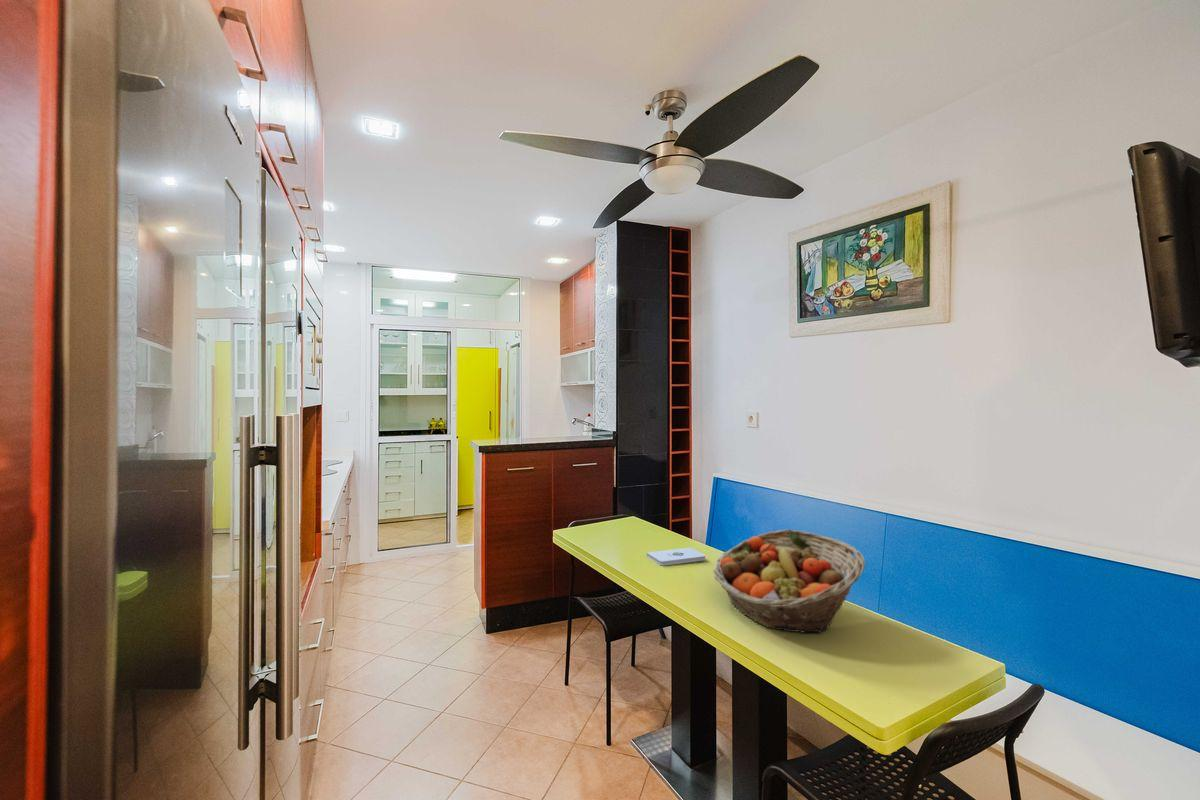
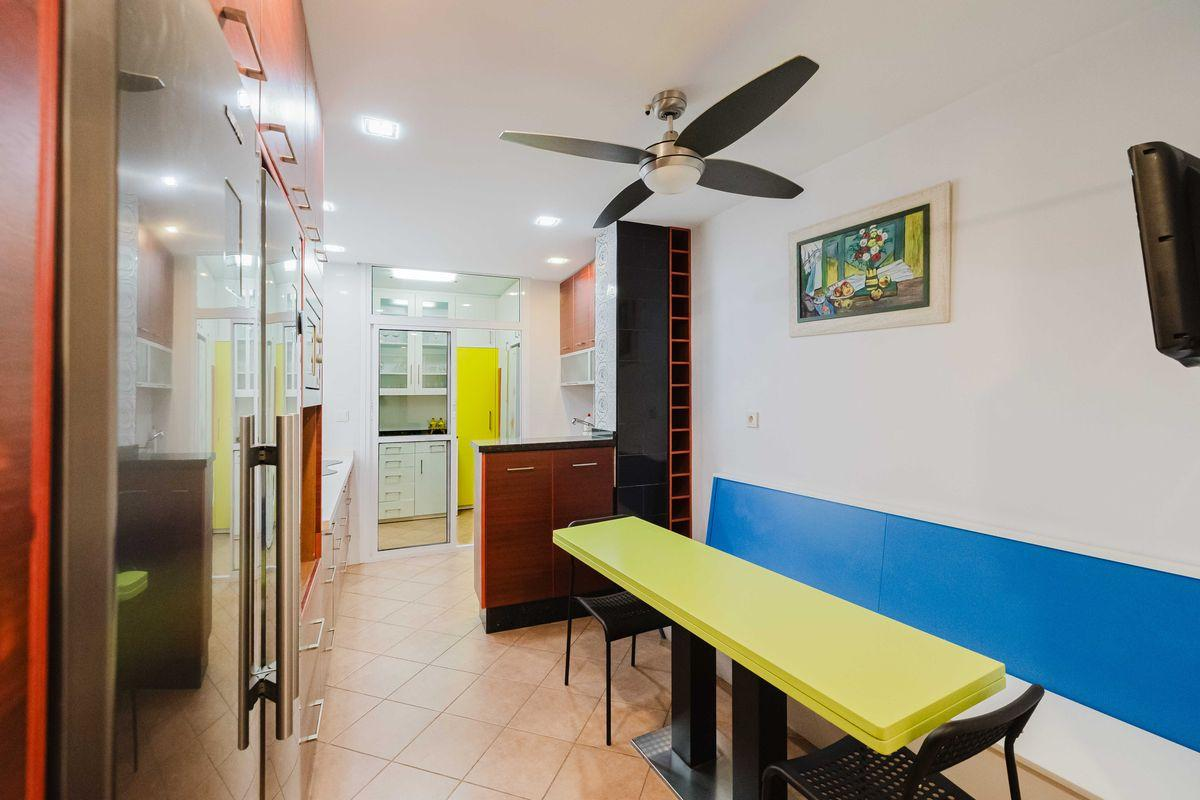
- fruit basket (784, 575)
- notepad (676, 556)
